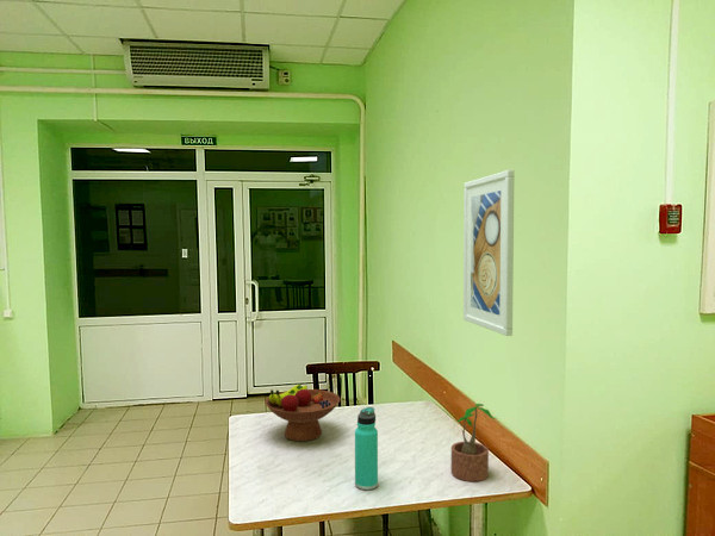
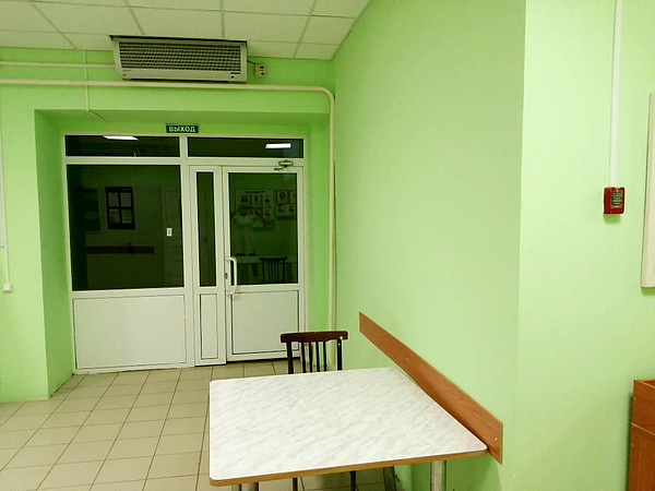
- thermos bottle (366, 447)
- potted plant (473, 440)
- fruit bowl (303, 410)
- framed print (485, 253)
